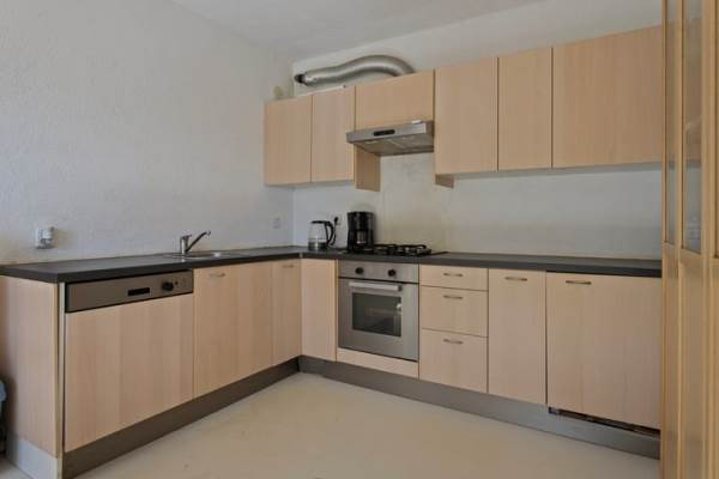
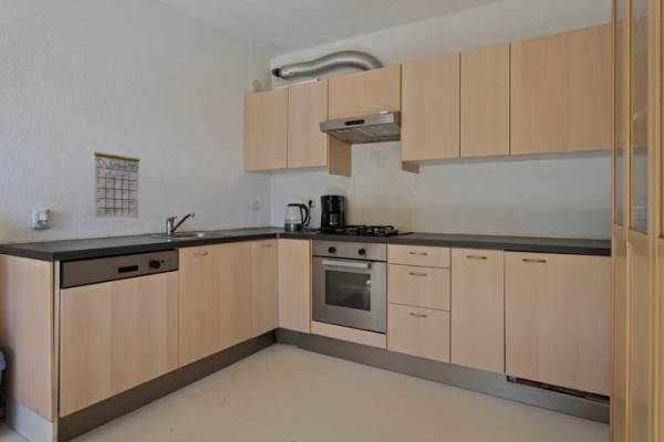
+ calendar (117, 178)
